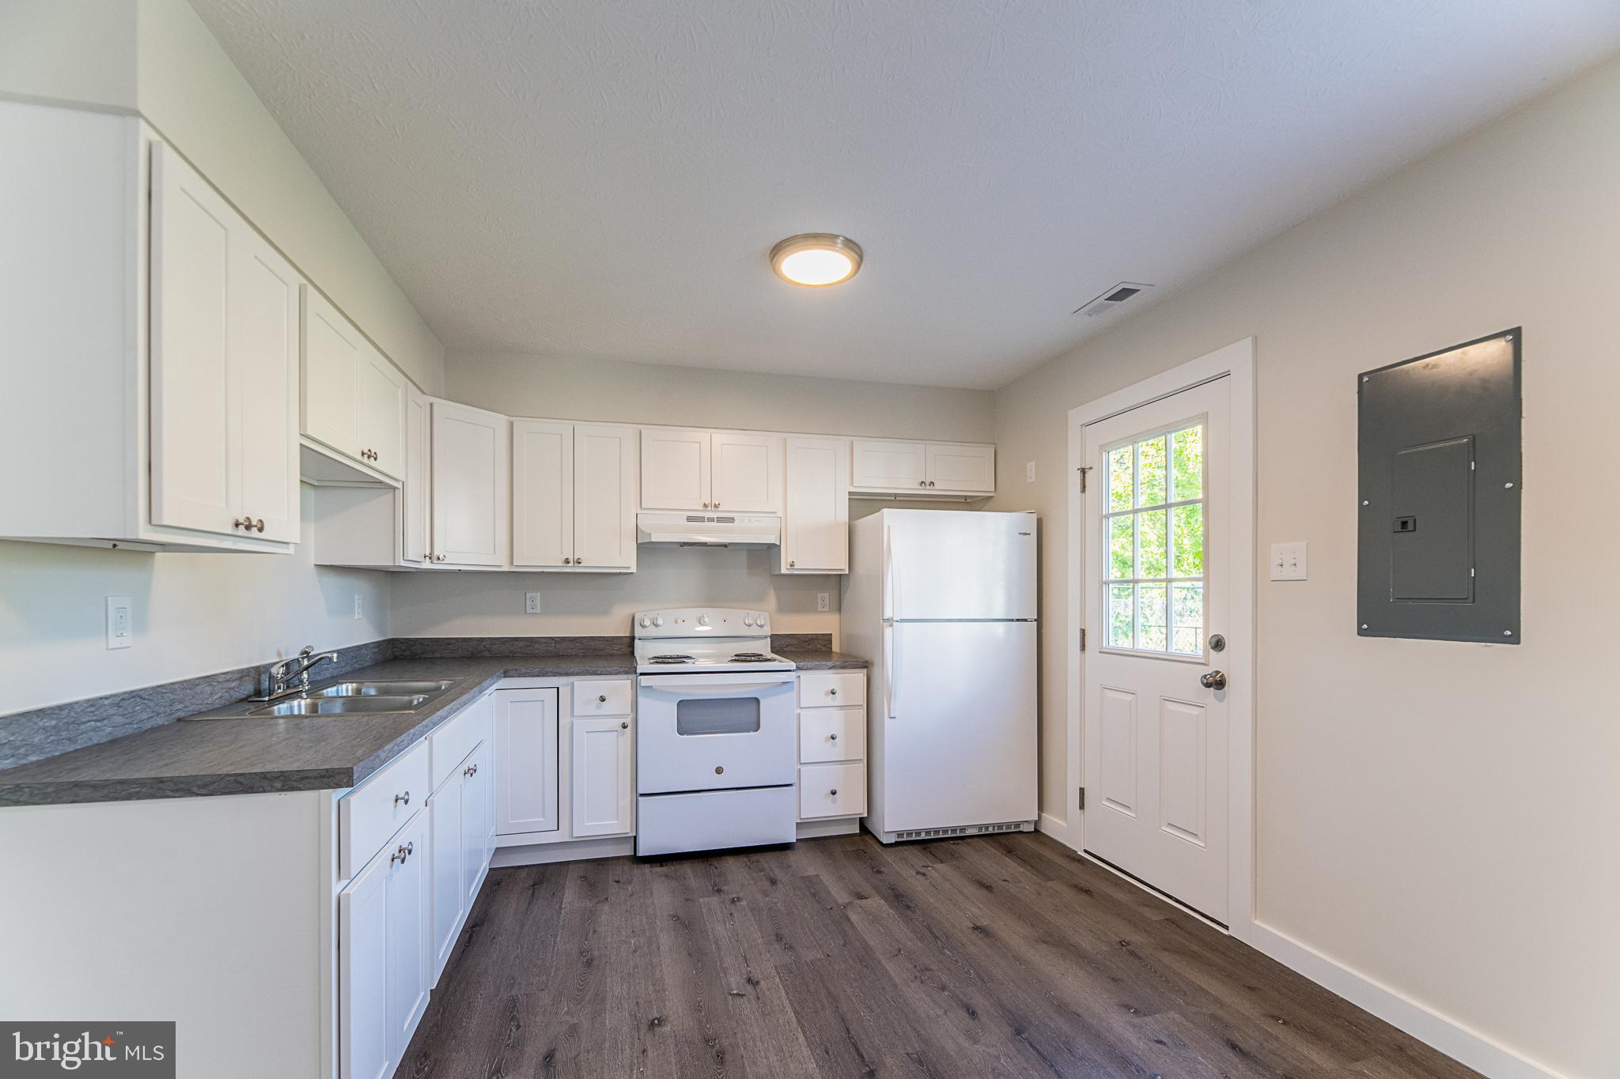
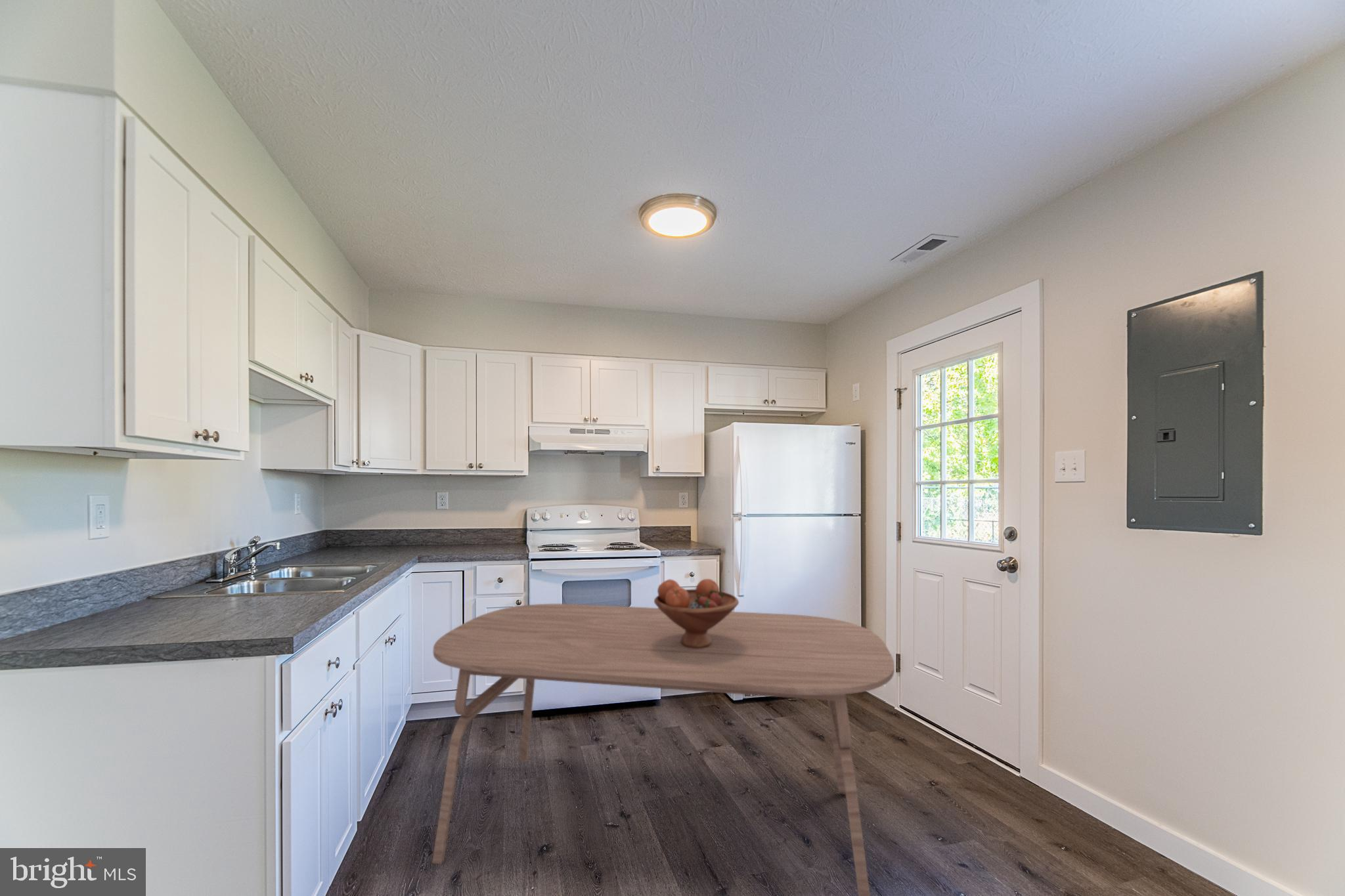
+ fruit bowl (696, 612)
+ dining table (667, 689)
